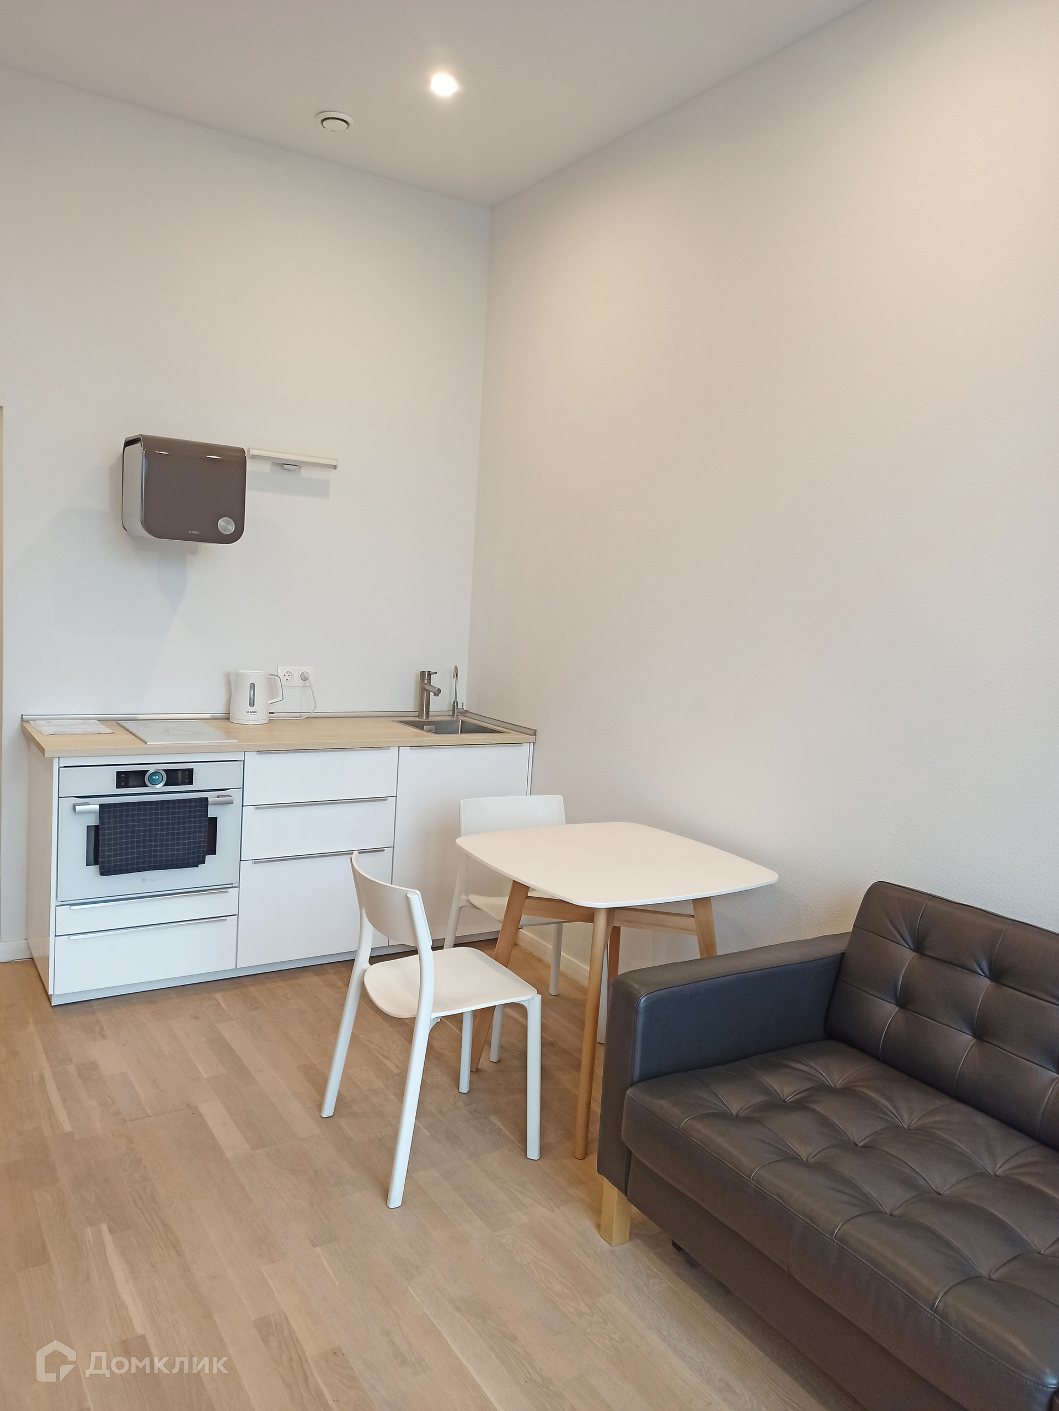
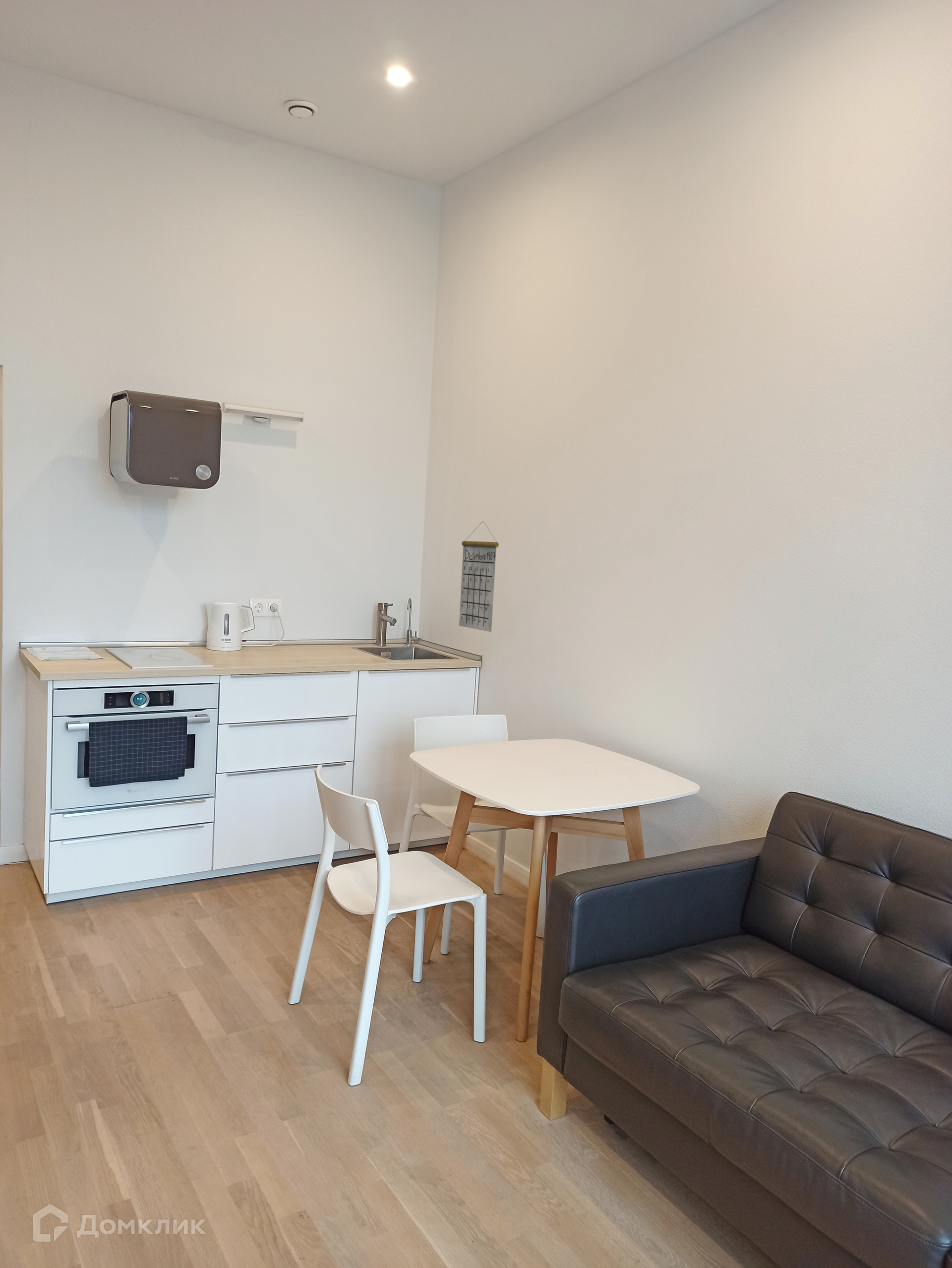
+ calendar (478, 575)
